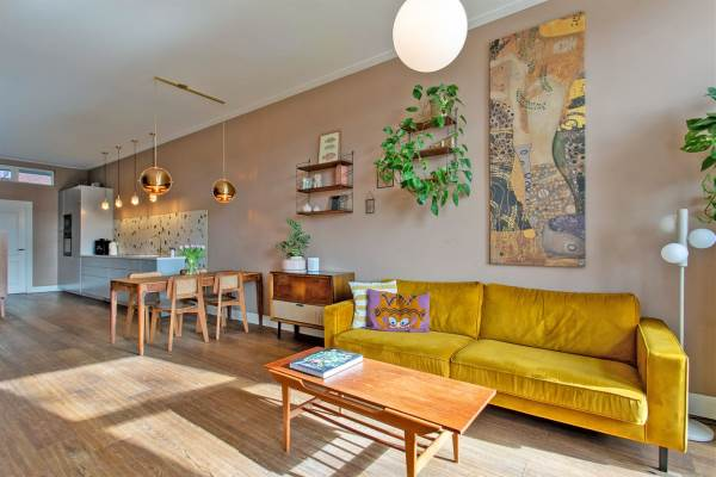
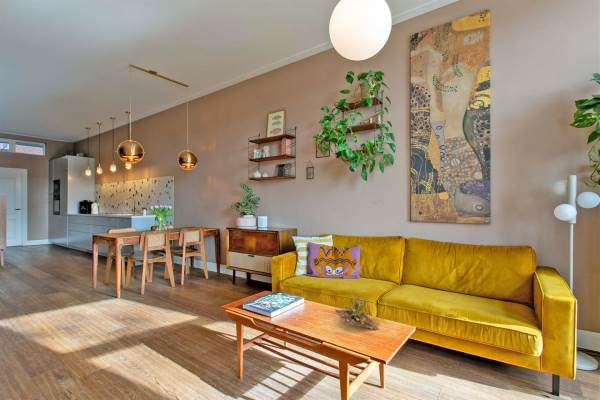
+ succulent plant (355, 309)
